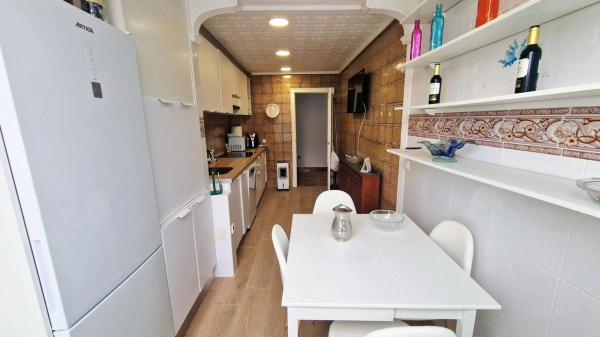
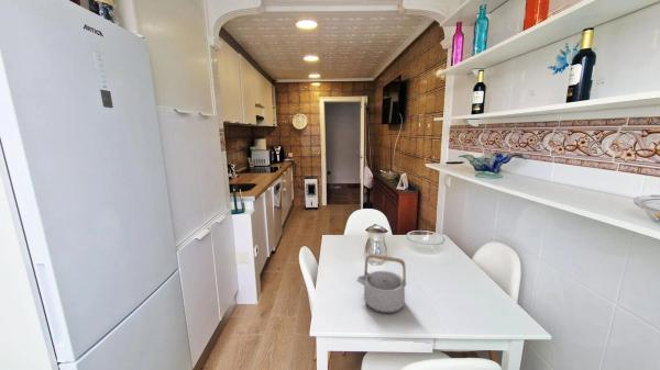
+ teapot (380, 279)
